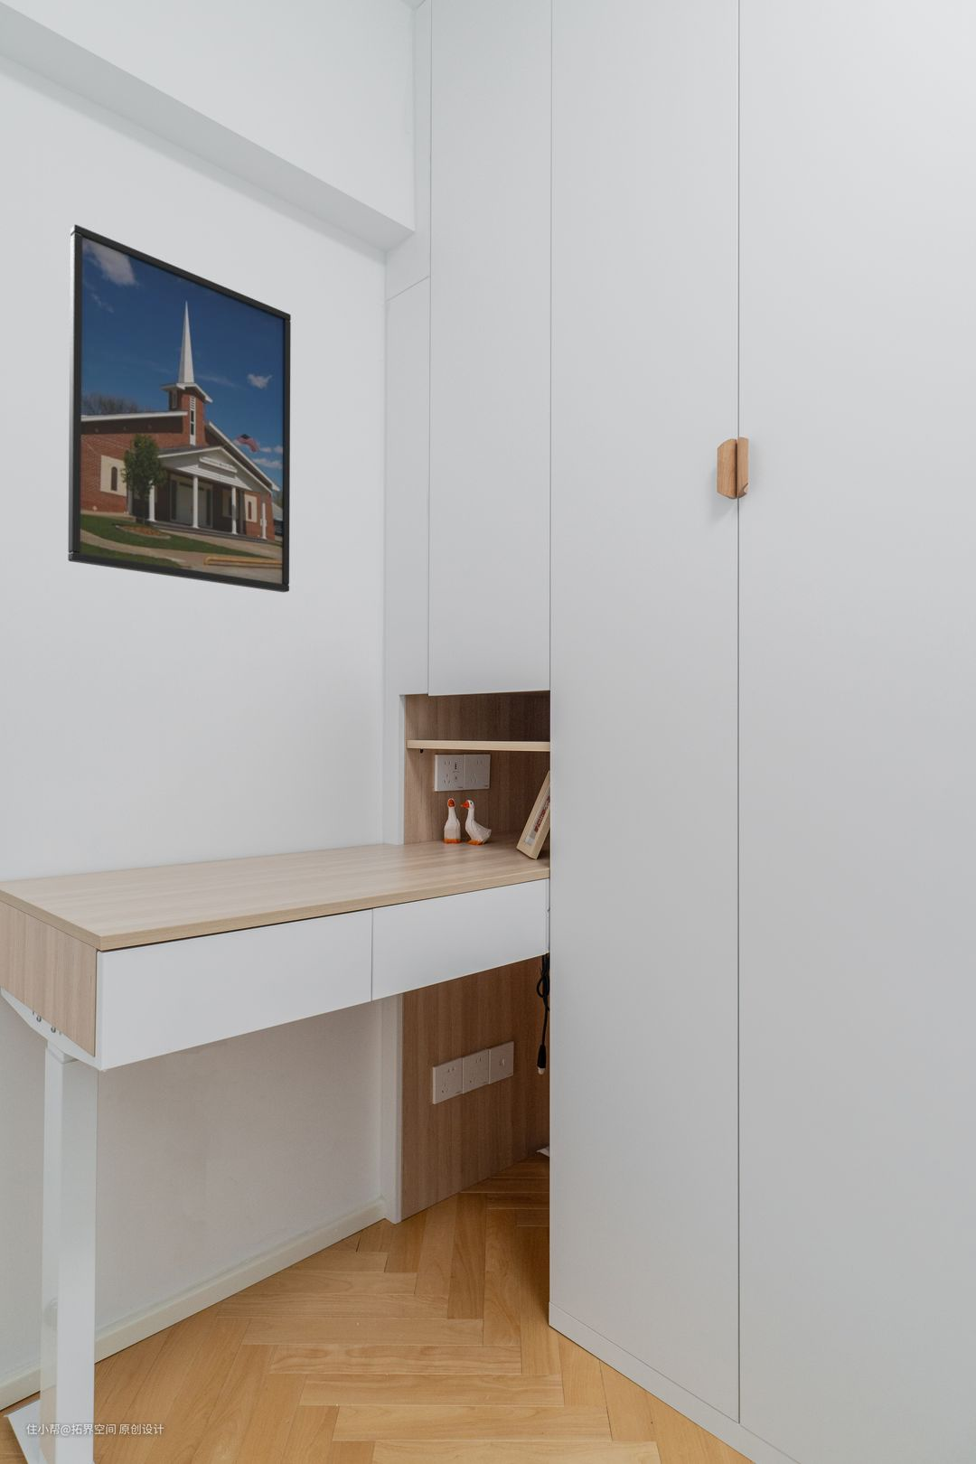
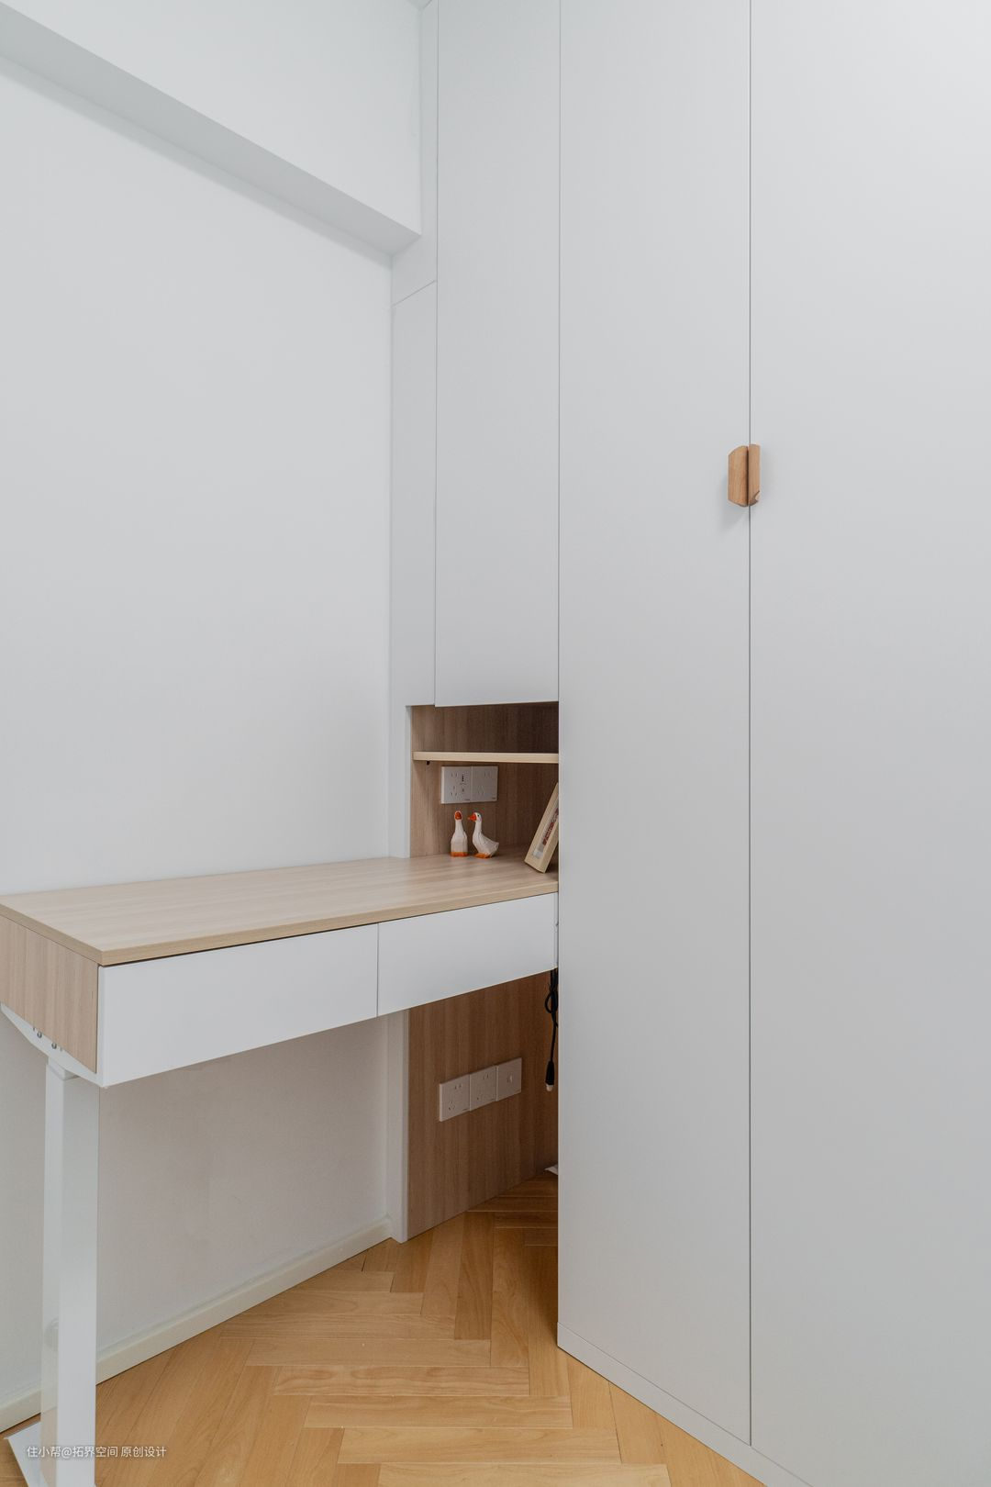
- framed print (190, 426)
